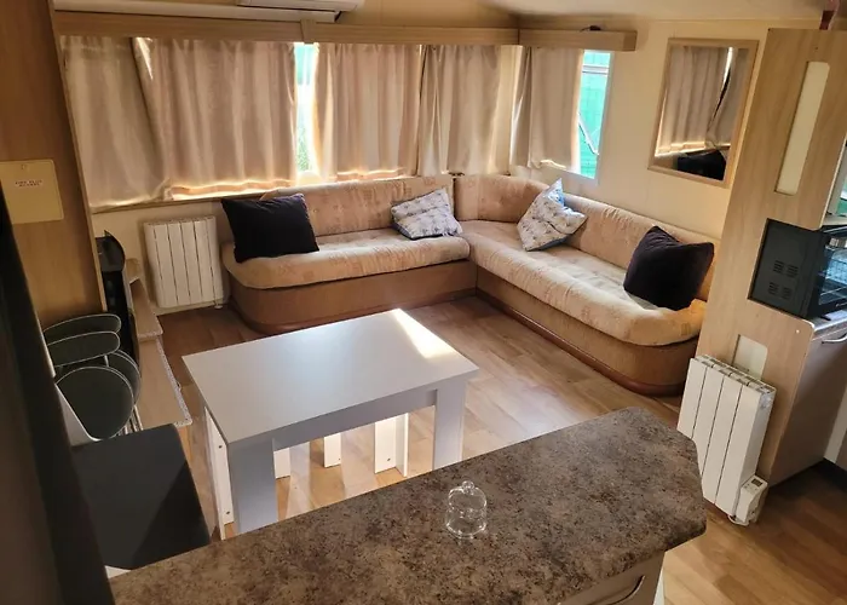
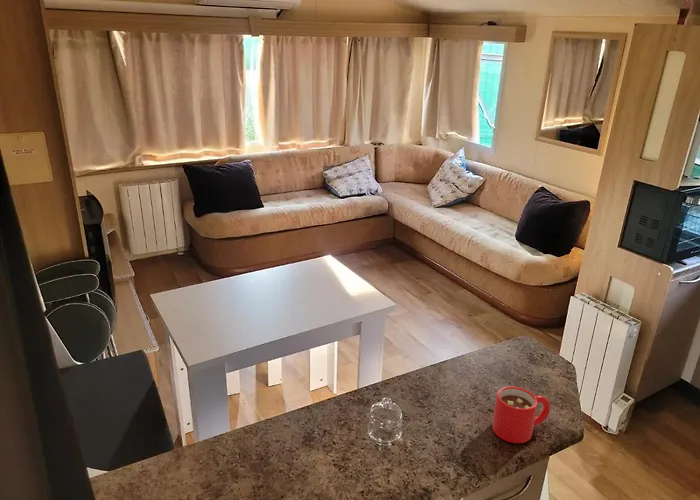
+ mug (523, 412)
